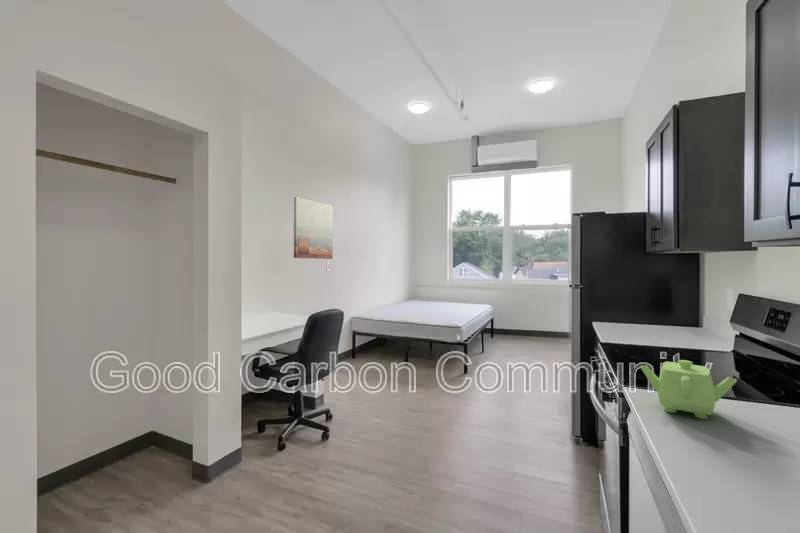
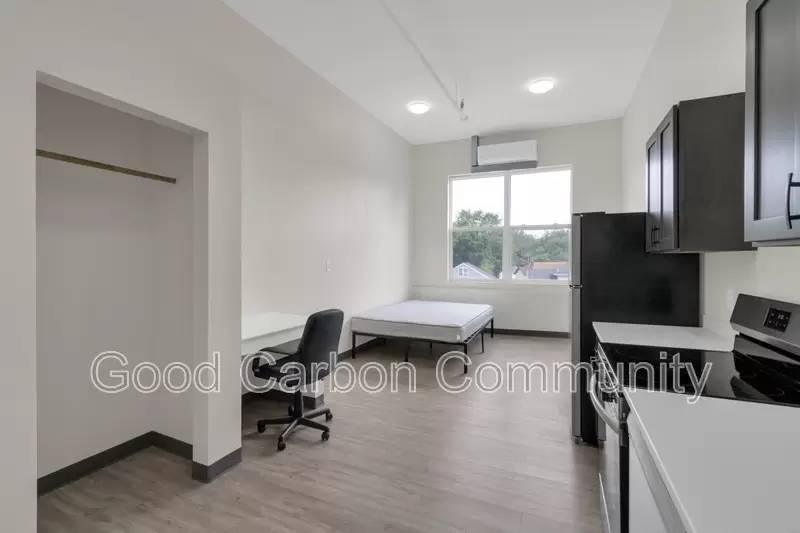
- wall art (314, 230)
- teapot (685, 385)
